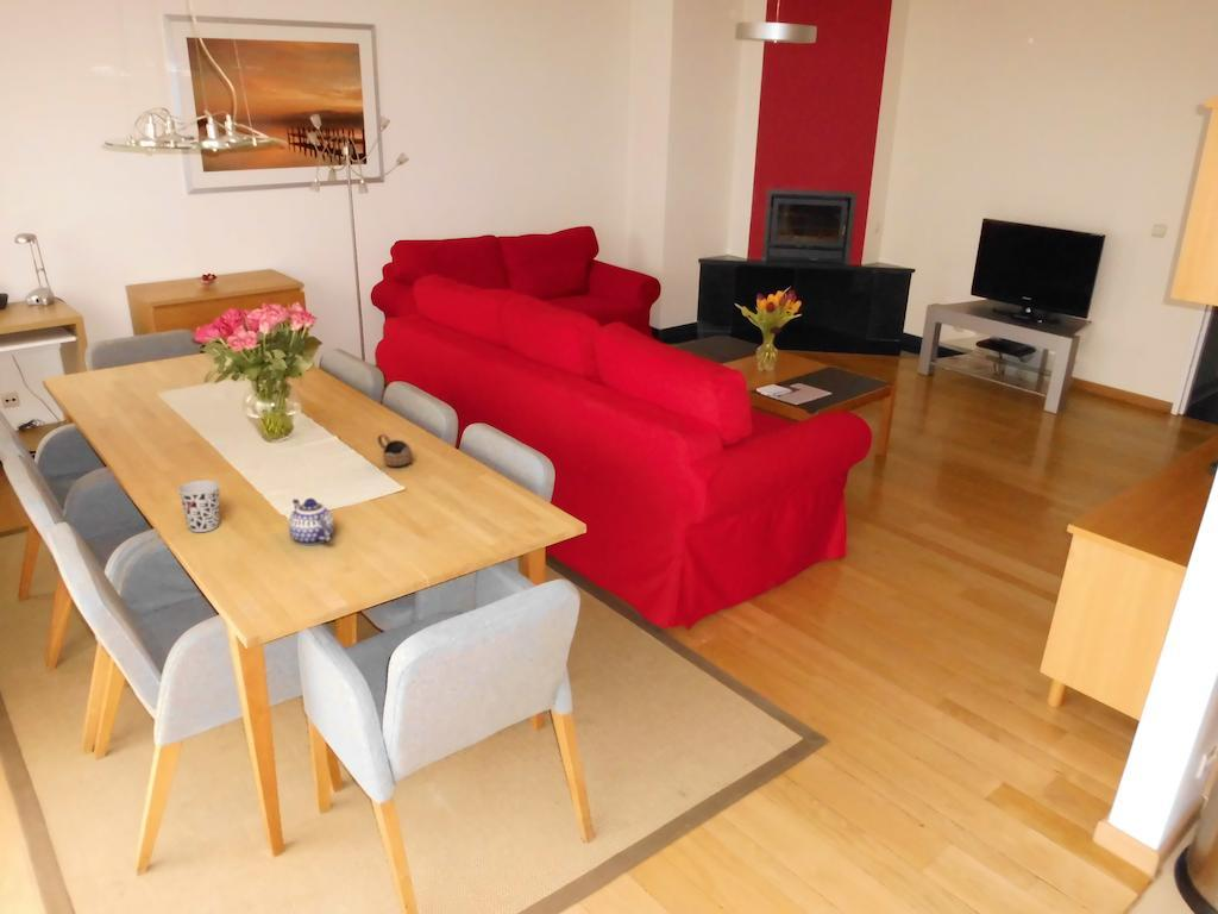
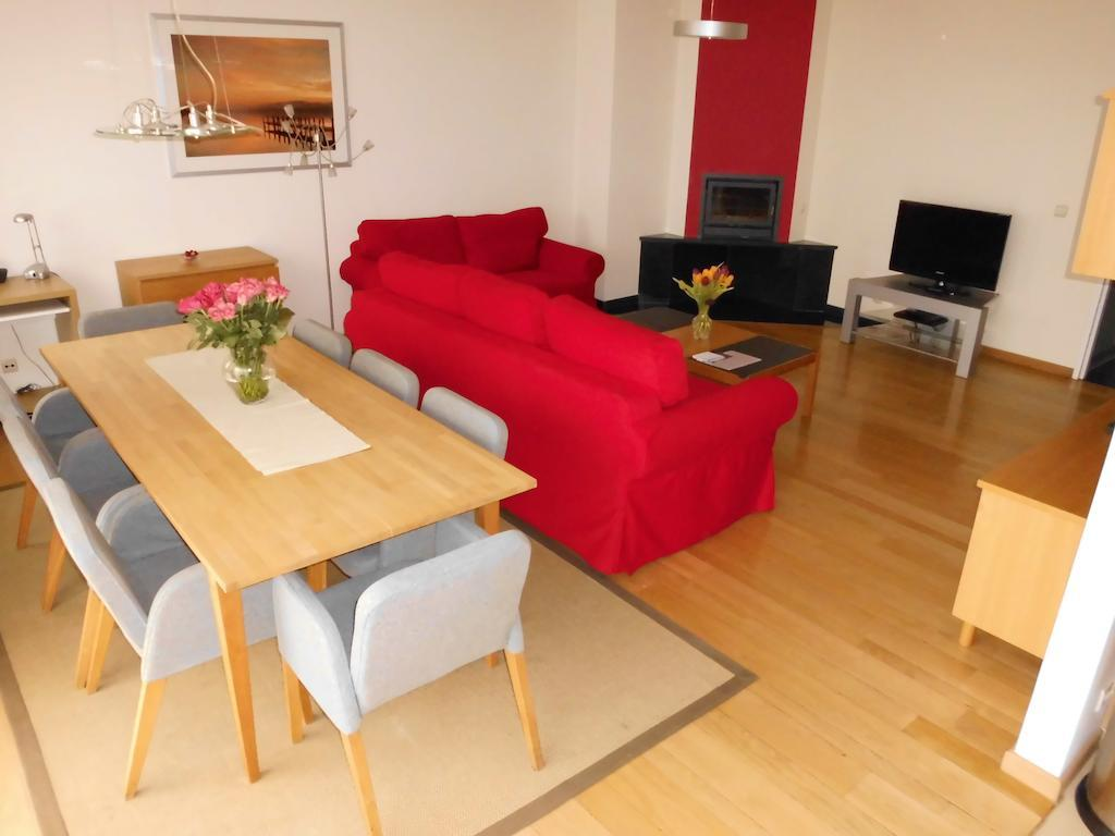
- teapot (310, 519)
- cup (201, 506)
- cup (395, 450)
